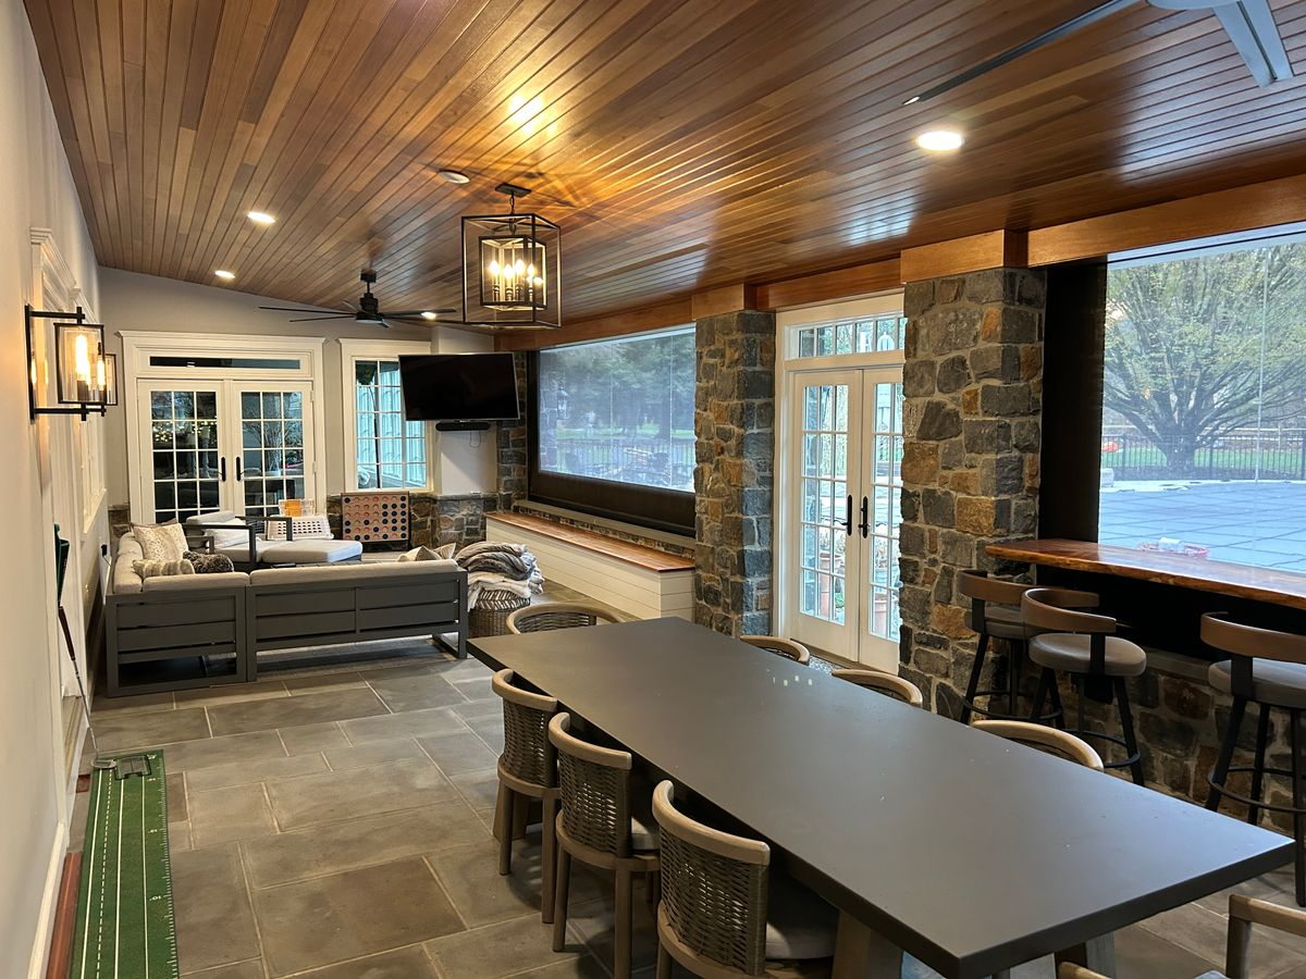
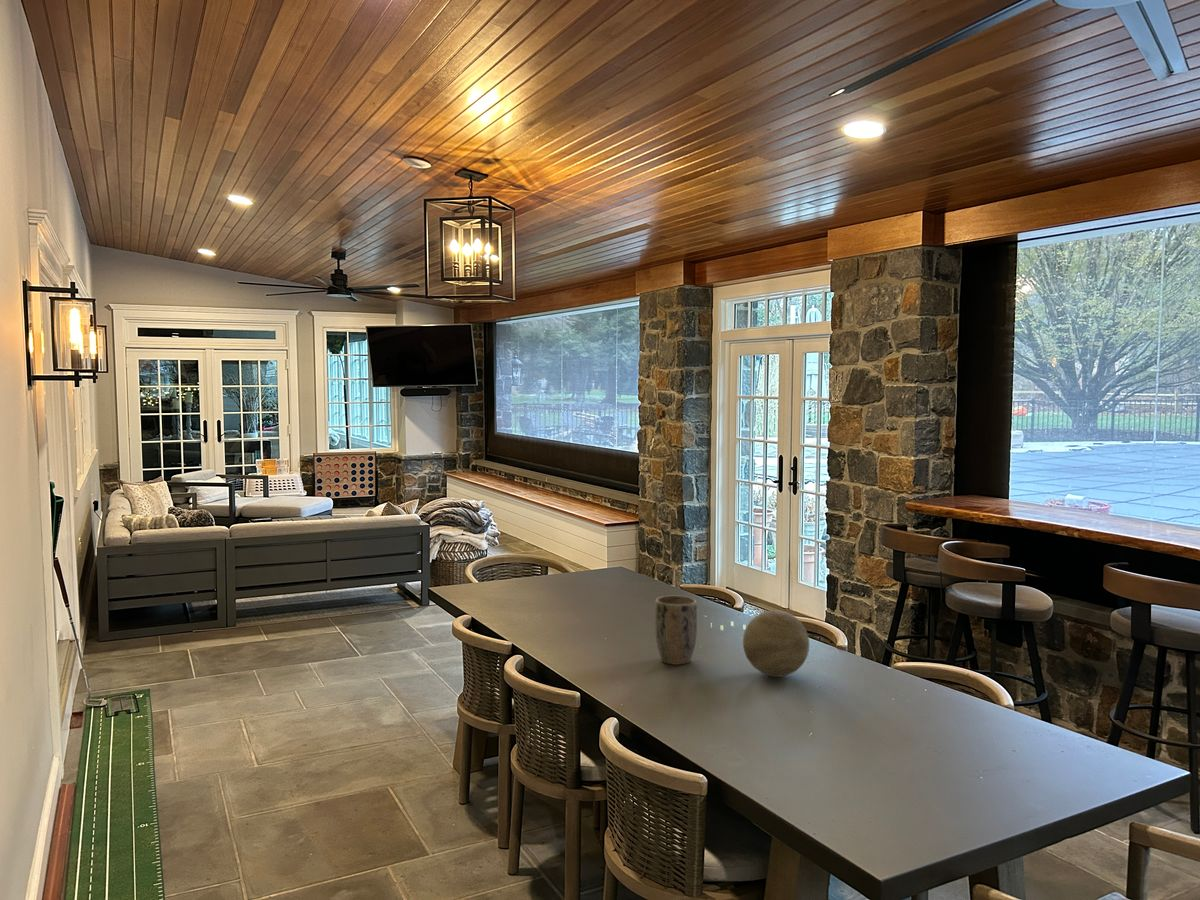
+ decorative ball (775, 643)
+ plant pot (675, 630)
